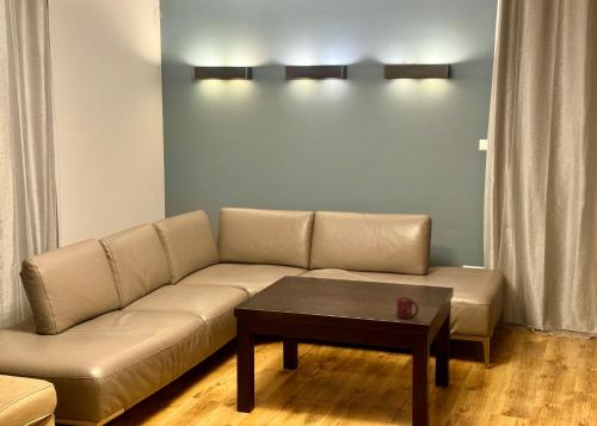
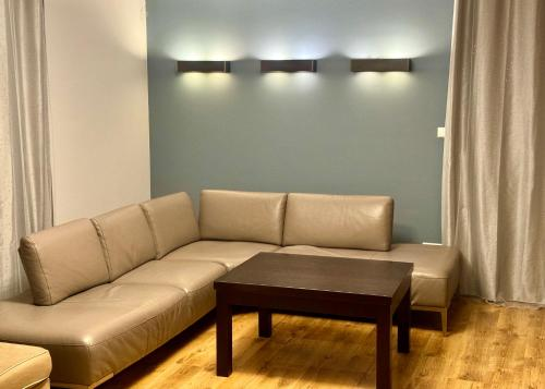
- cup (407, 308)
